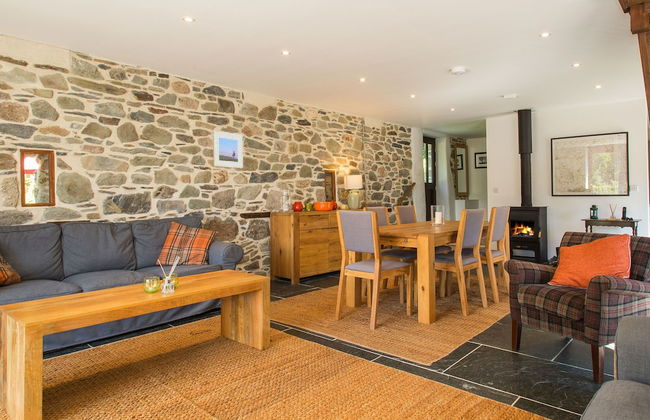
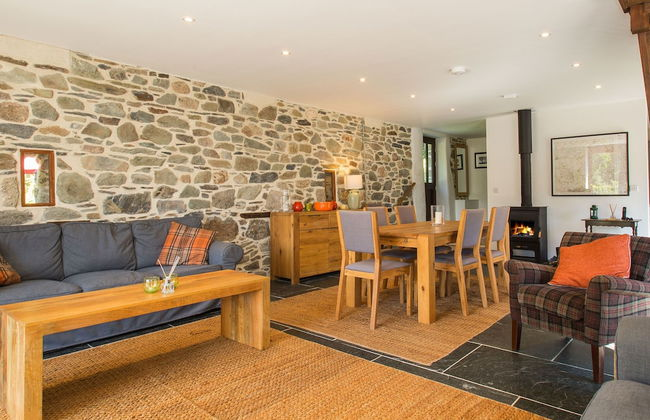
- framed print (228, 150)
